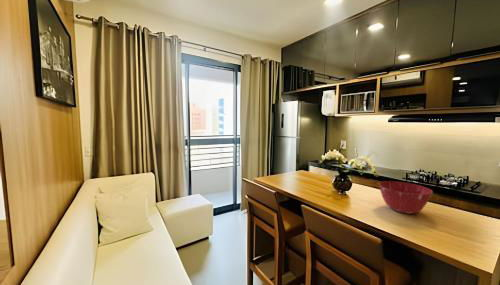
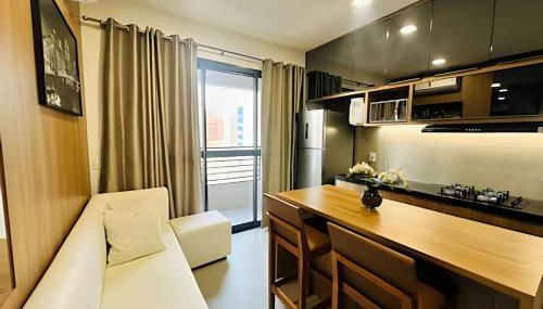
- mixing bowl (403, 198)
